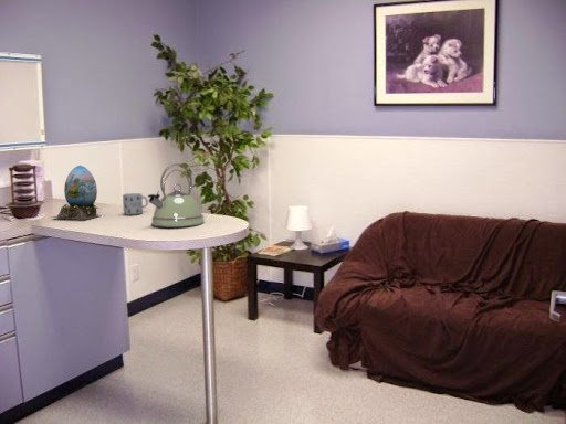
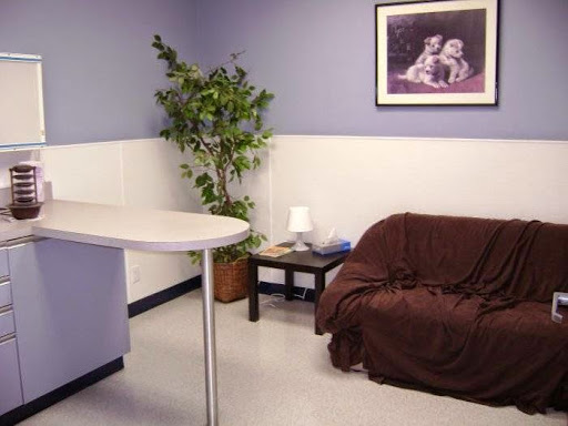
- kettle (174, 193)
- mug (136, 203)
- decorative egg (77, 190)
